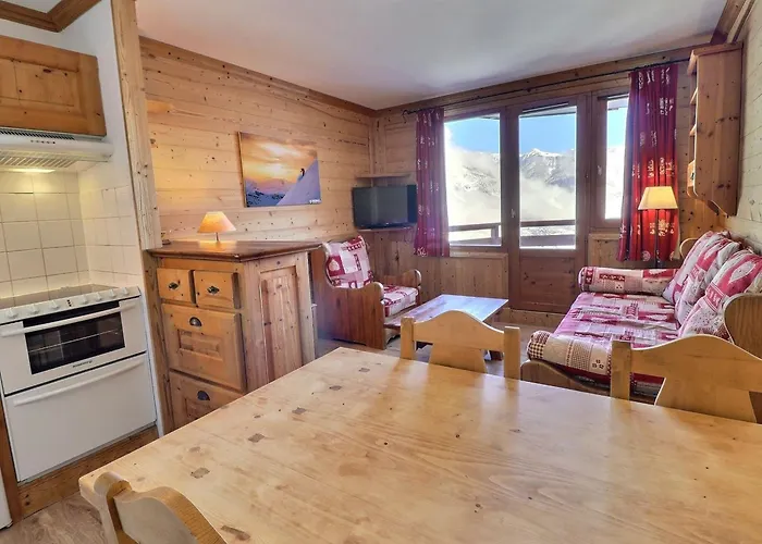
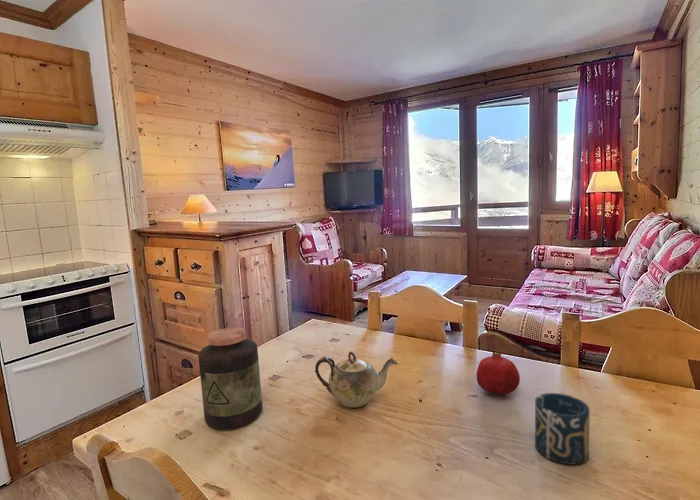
+ fruit (497, 371)
+ jar (230, 374)
+ teapot (357, 376)
+ cup (558, 422)
